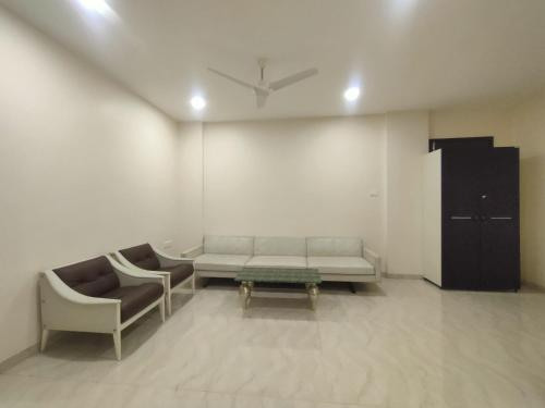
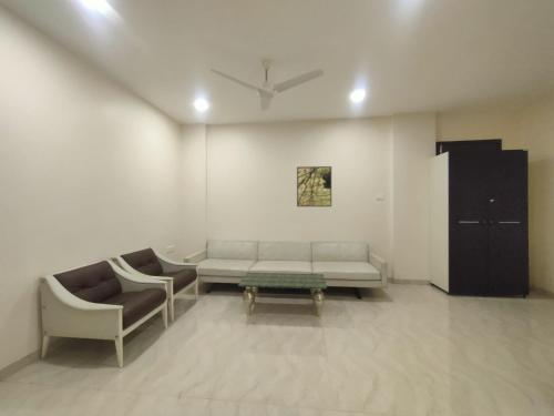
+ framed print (314, 186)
